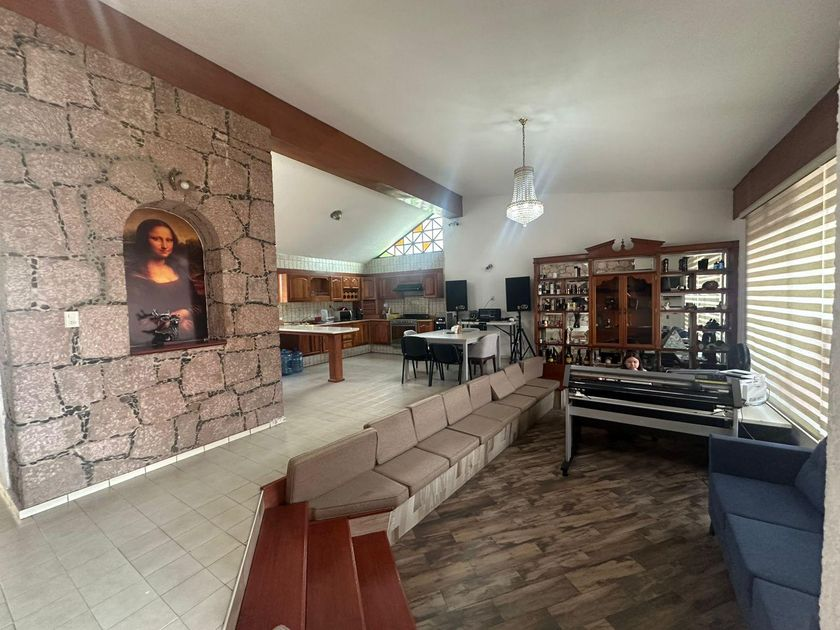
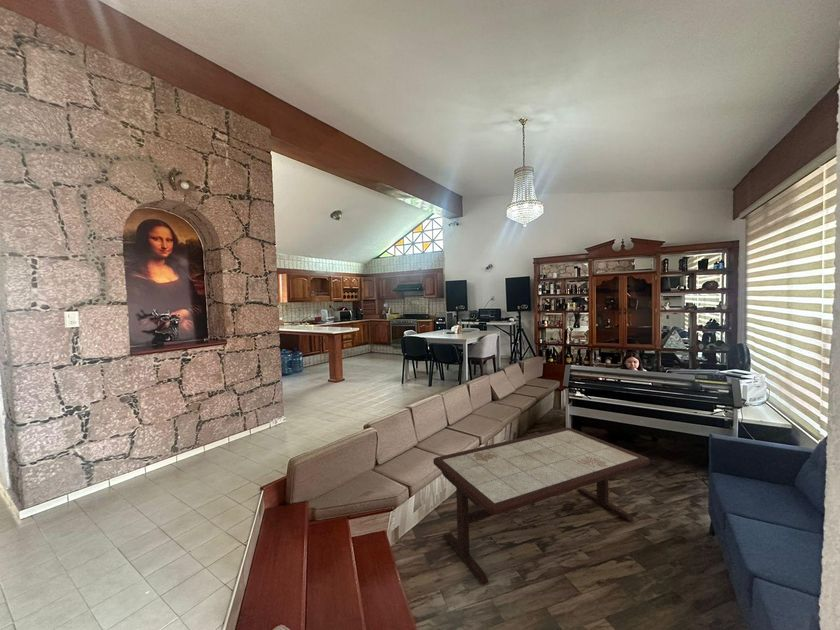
+ coffee table (539, 493)
